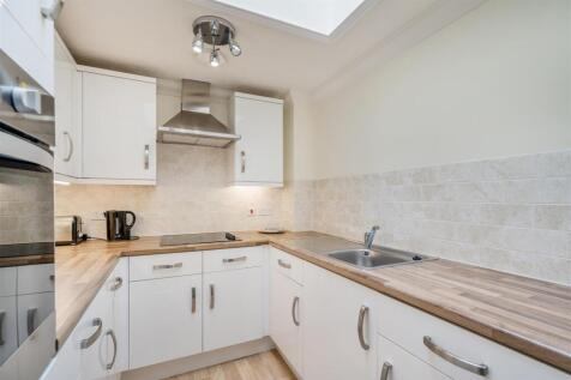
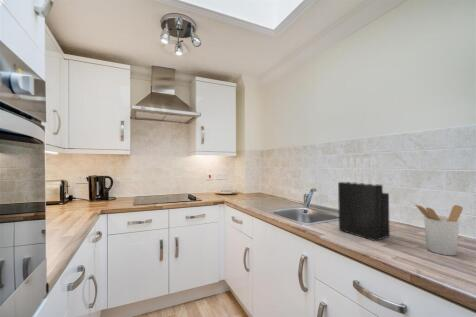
+ knife block (363, 195)
+ utensil holder (436, 227)
